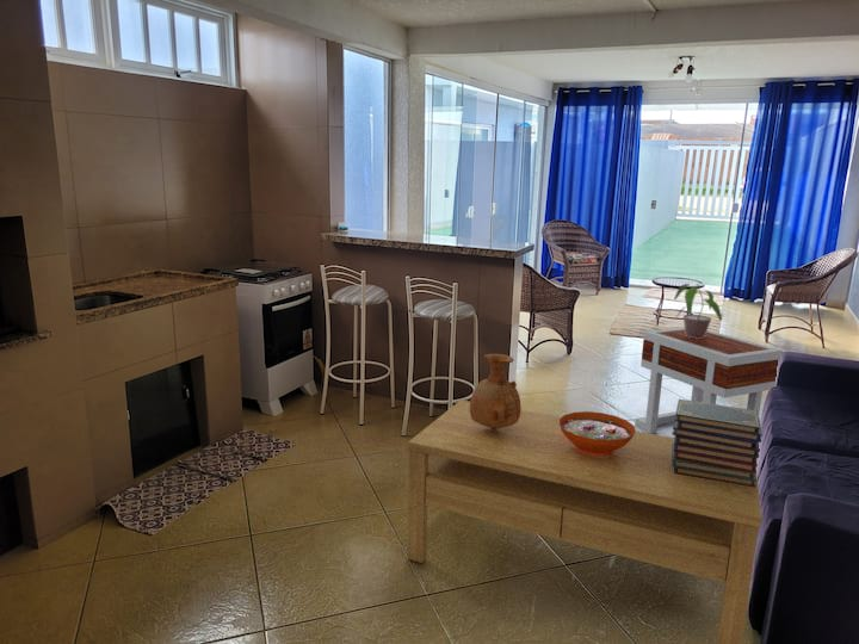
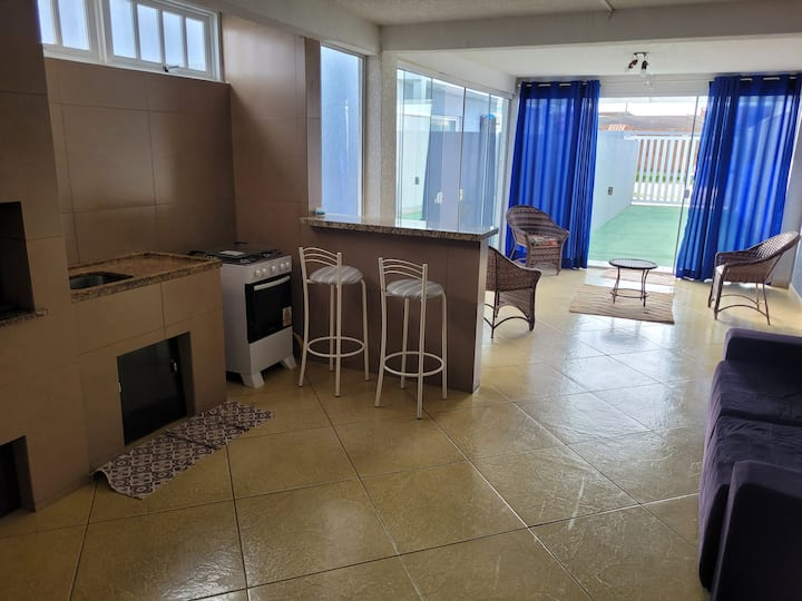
- side table (705, 390)
- book stack (713, 440)
- potted plant (700, 310)
- decorative bowl (595, 435)
- vase (495, 392)
- coffee table (575, 507)
